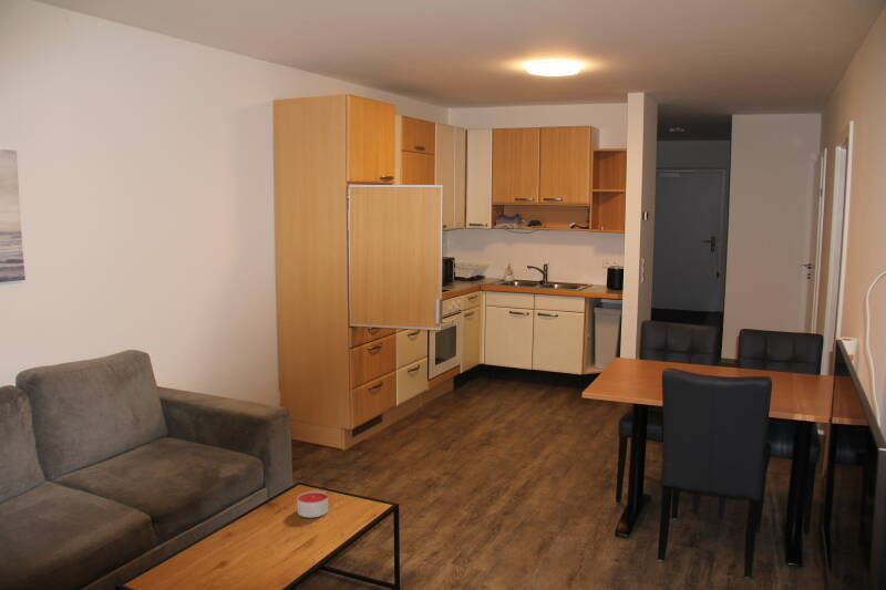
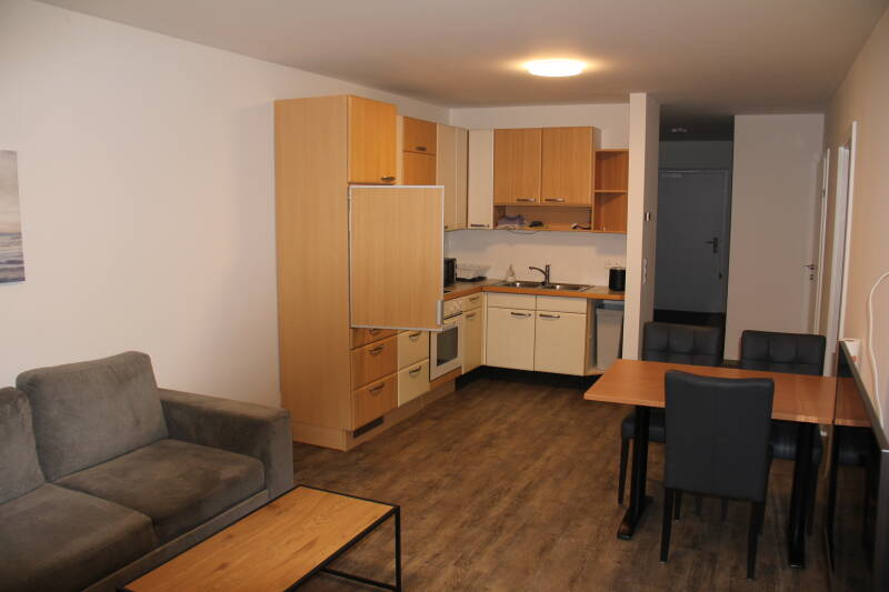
- candle (312, 503)
